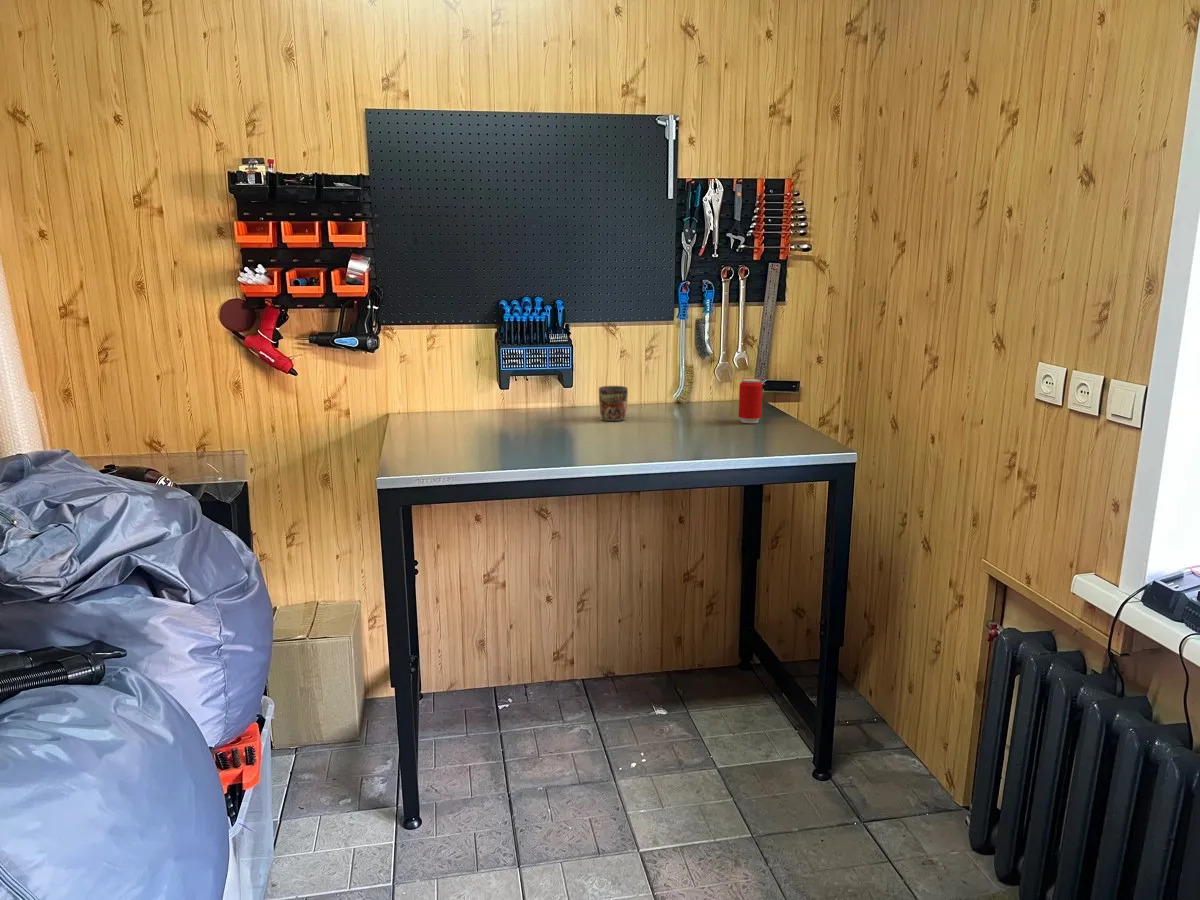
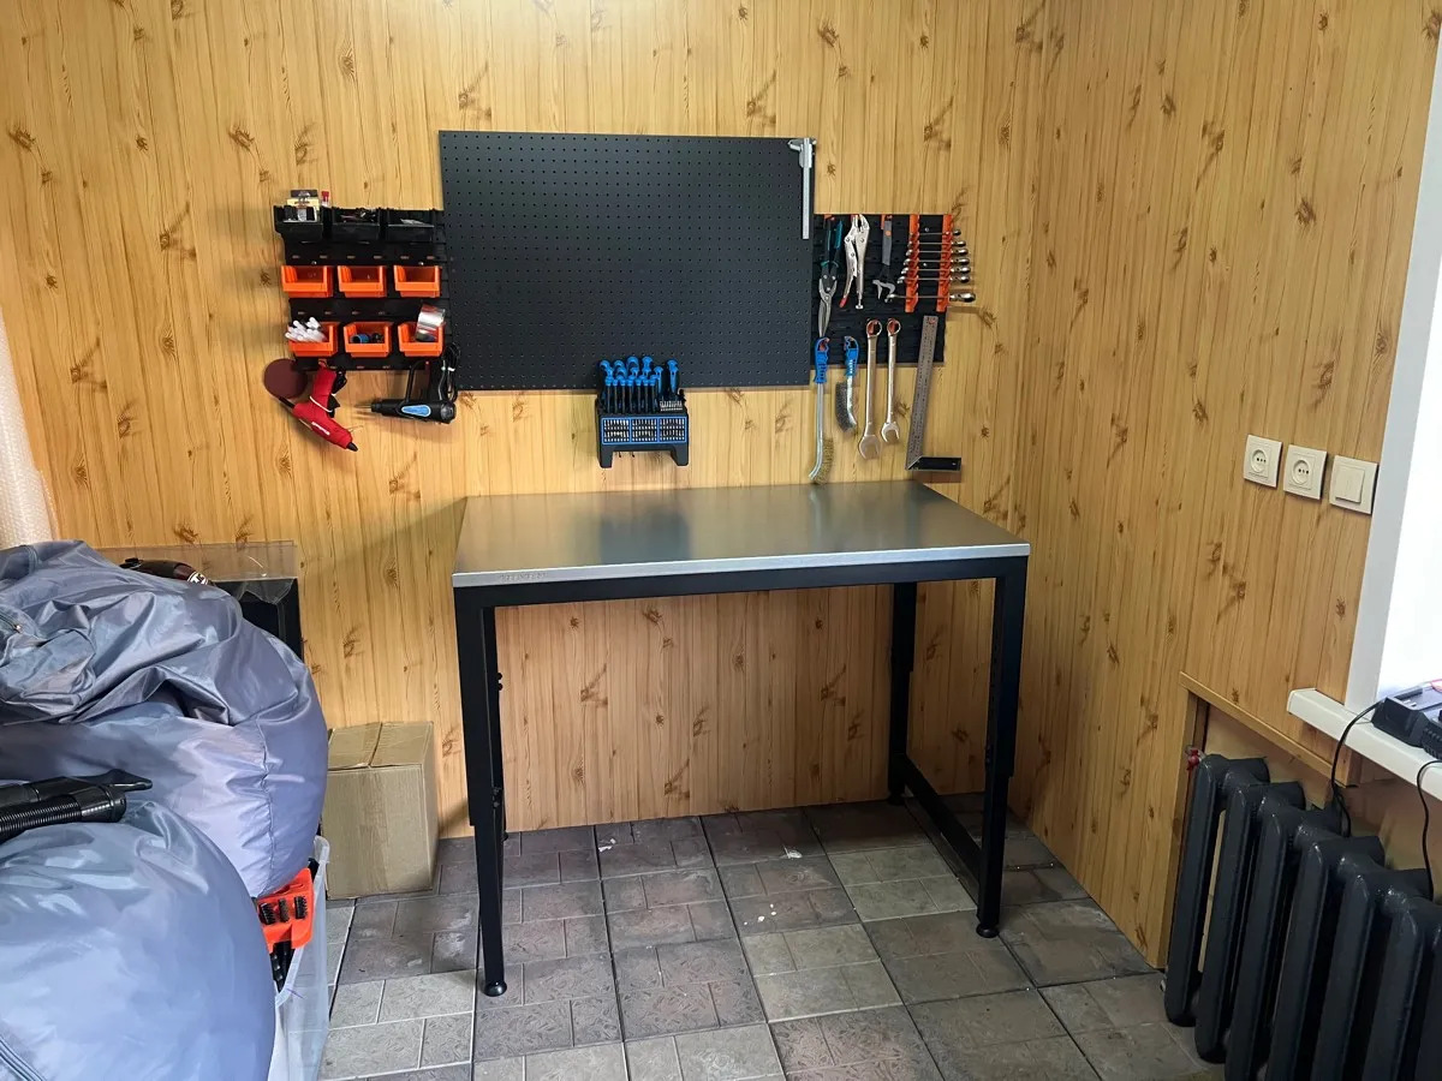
- beverage can (750, 400)
- mug (614, 402)
